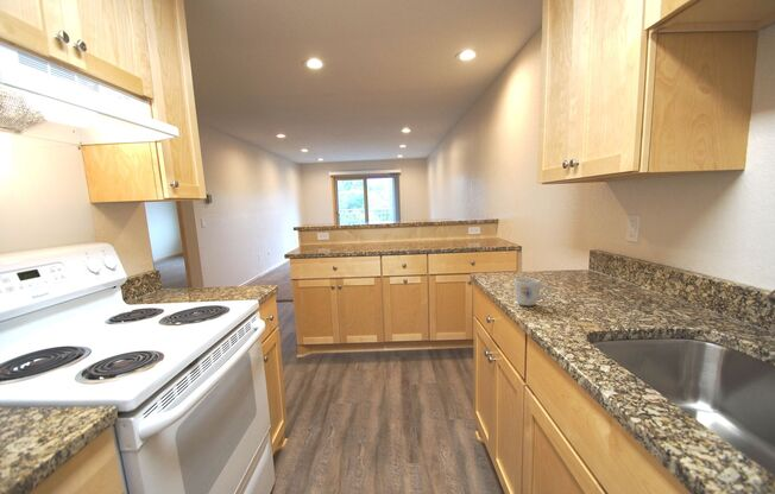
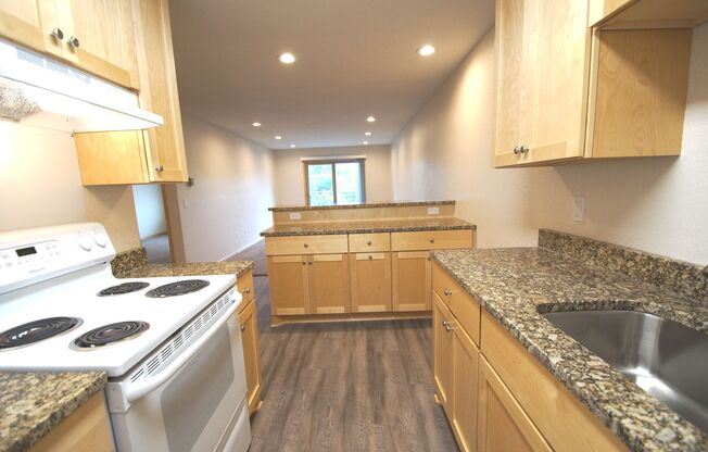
- mug (531, 292)
